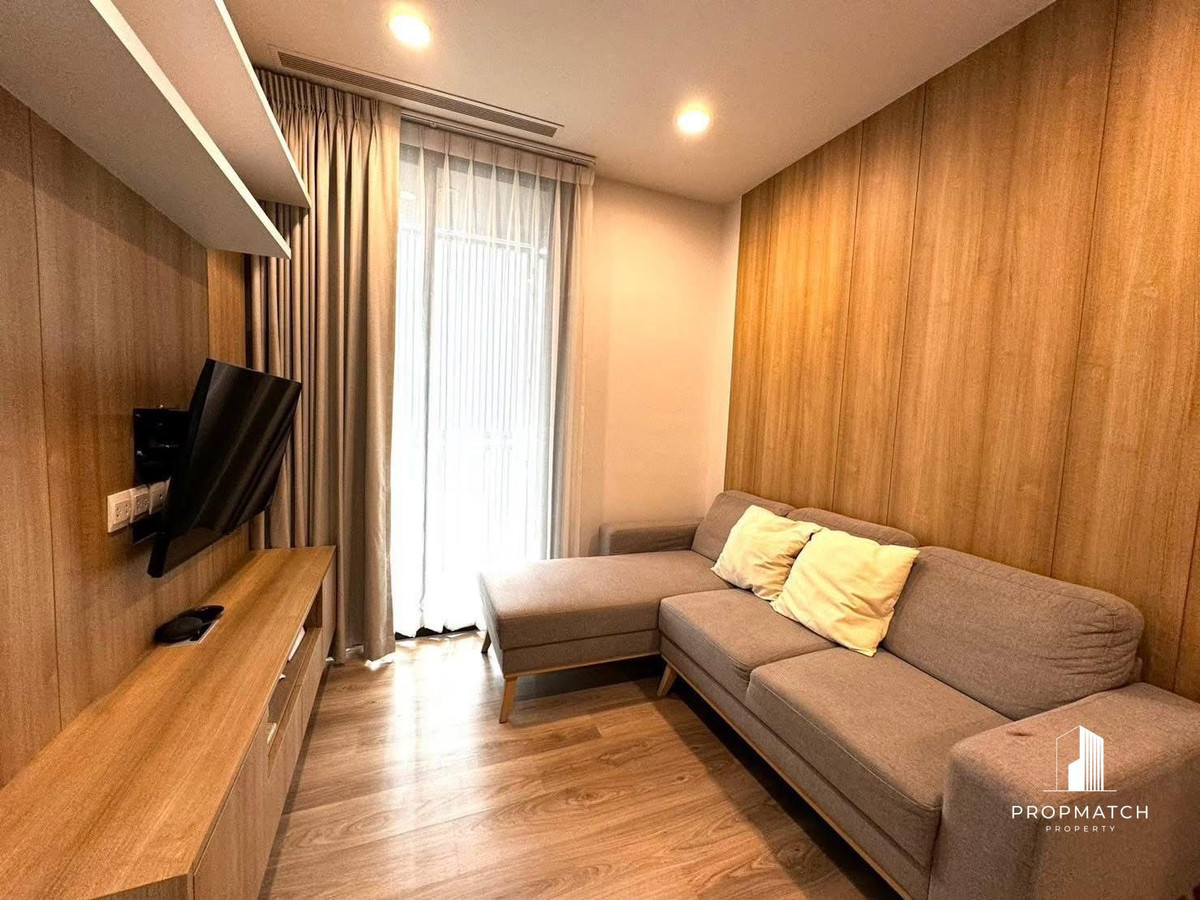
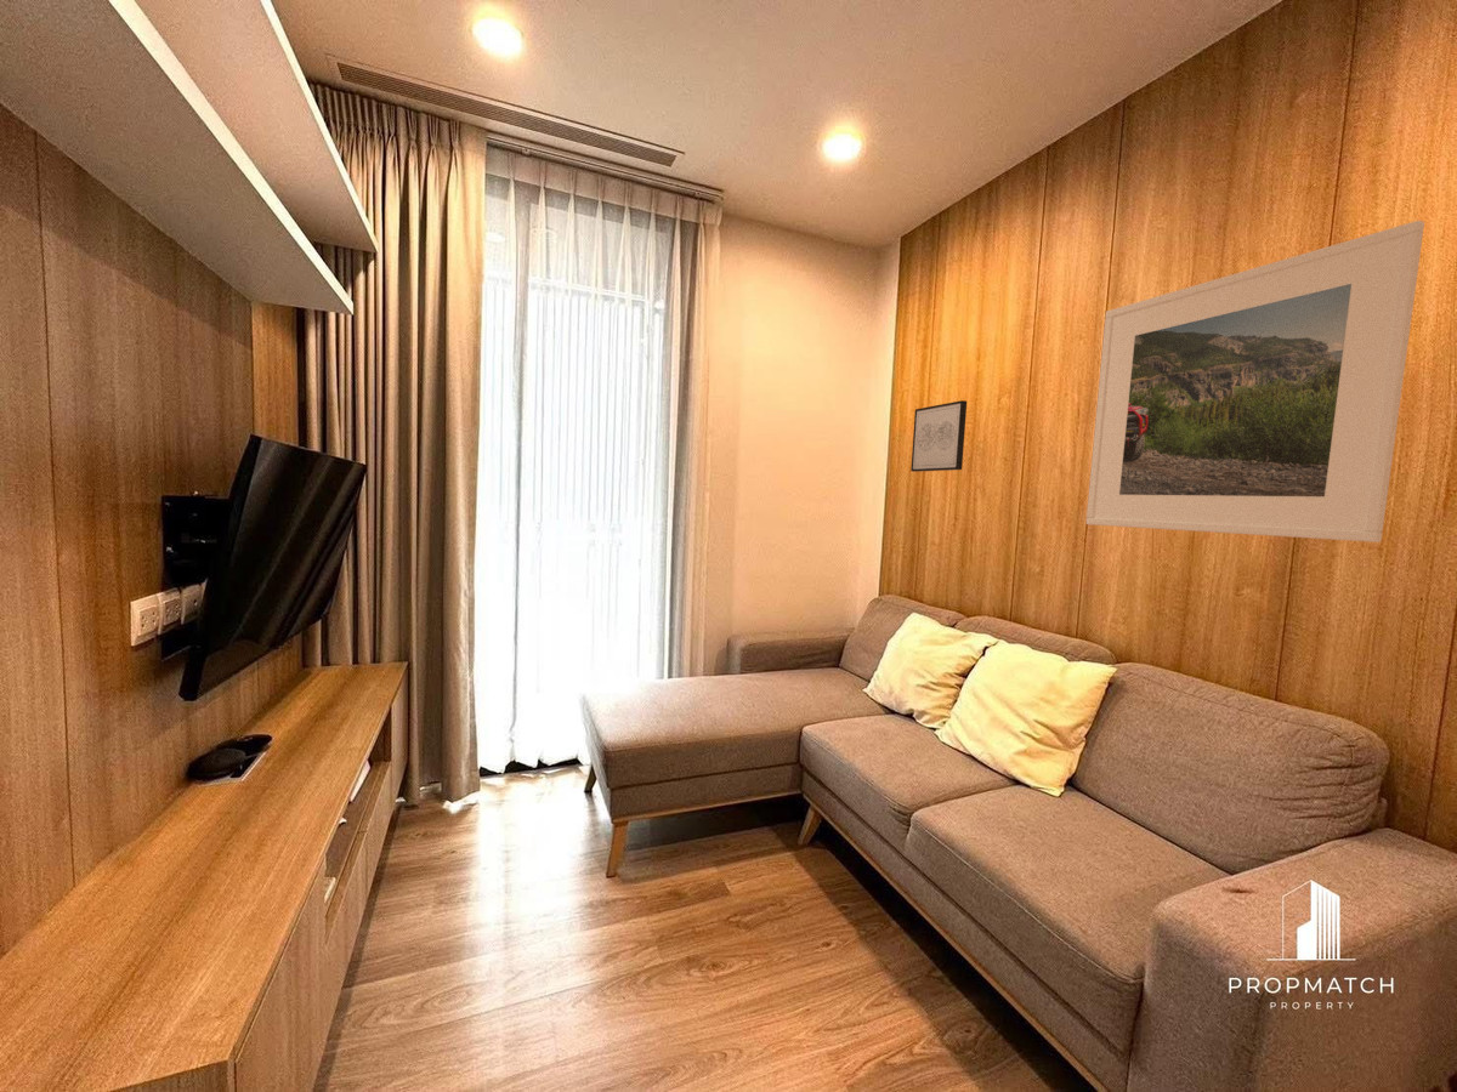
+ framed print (1218, 405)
+ wall art (937, 438)
